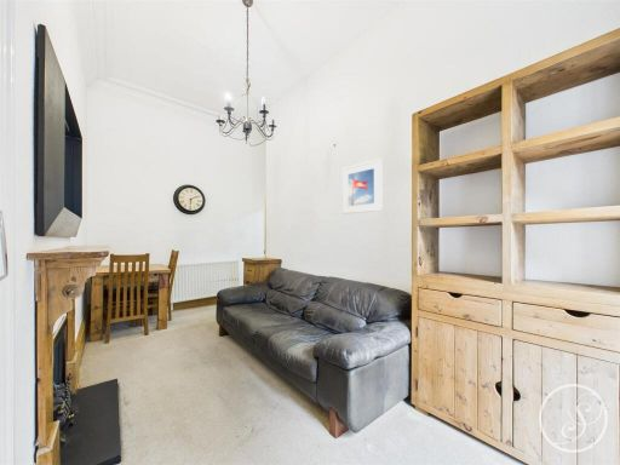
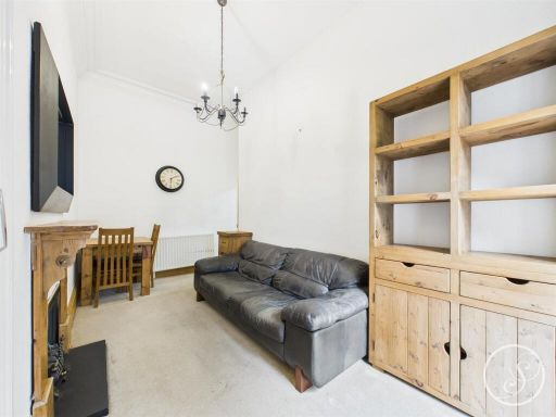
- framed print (361, 188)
